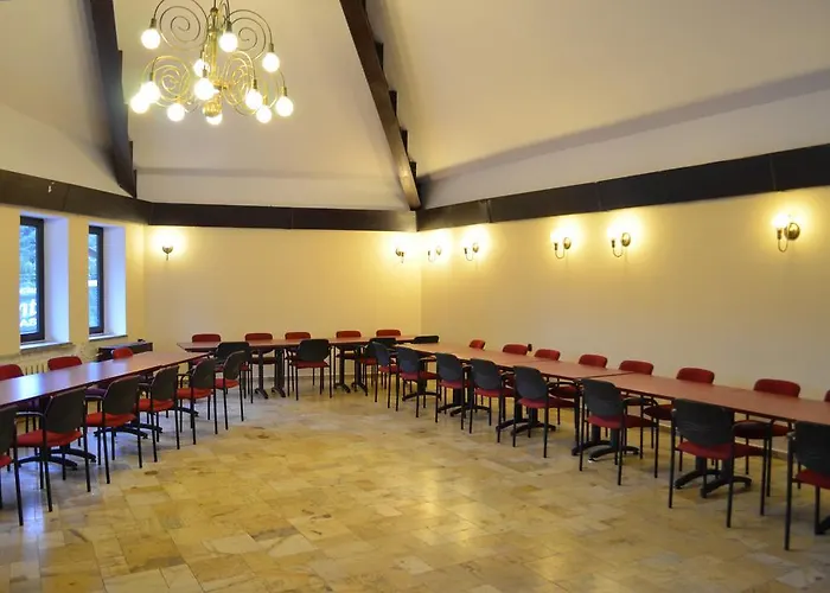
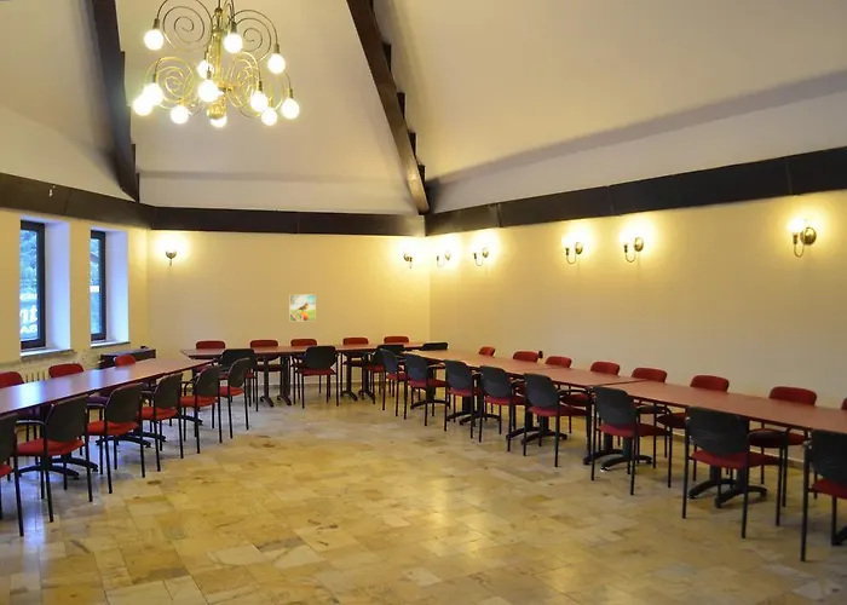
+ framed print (302, 307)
